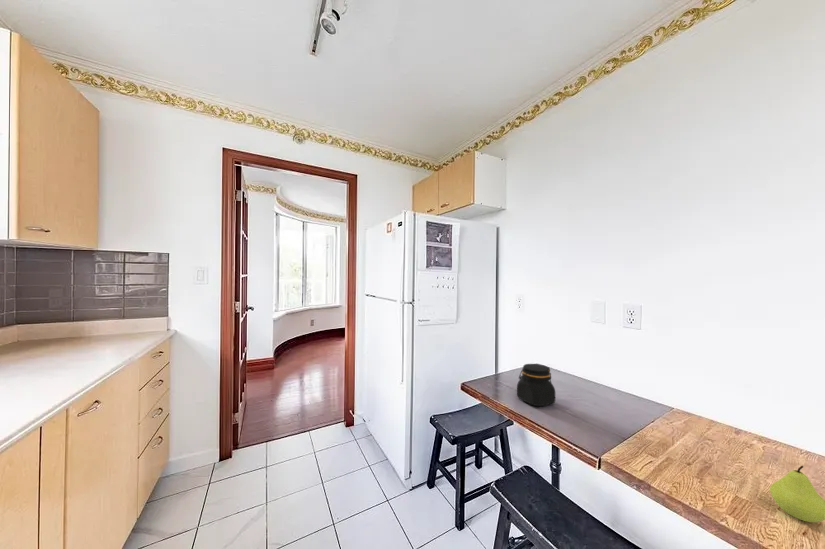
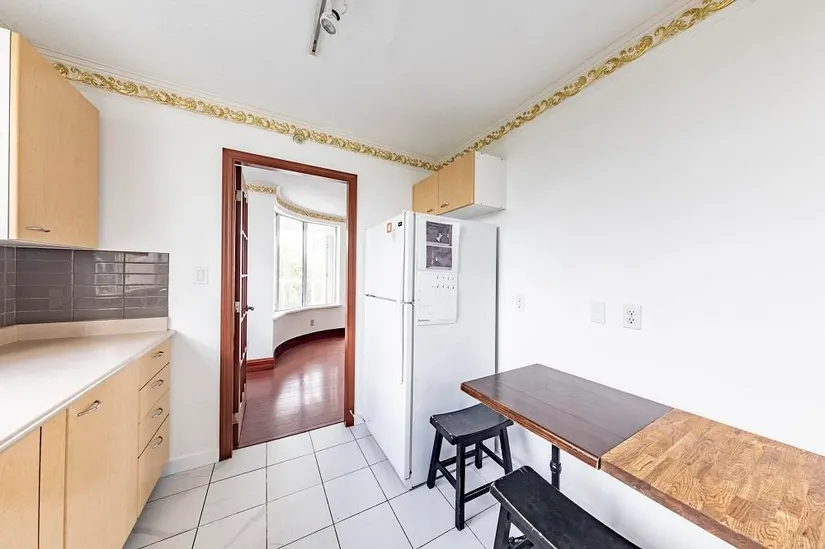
- fruit (798, 490)
- jar (535, 384)
